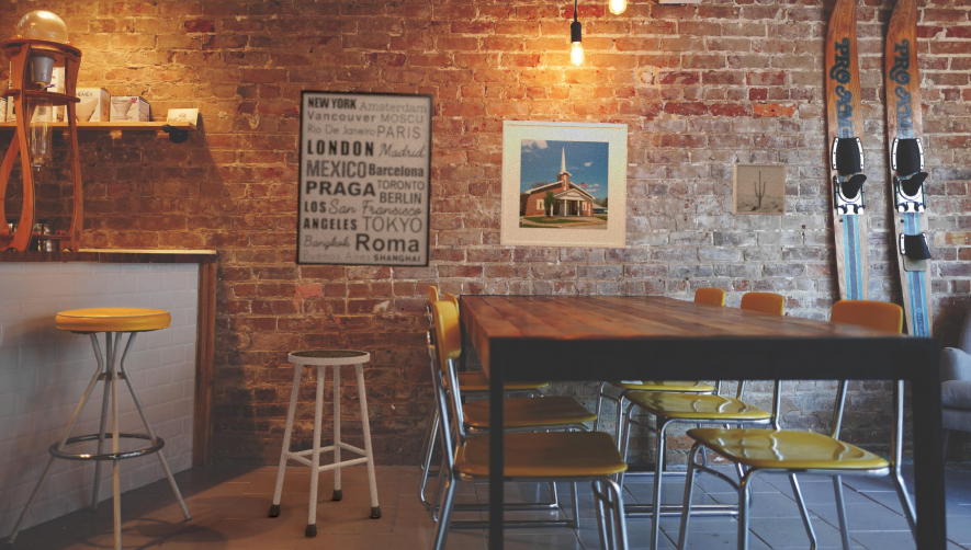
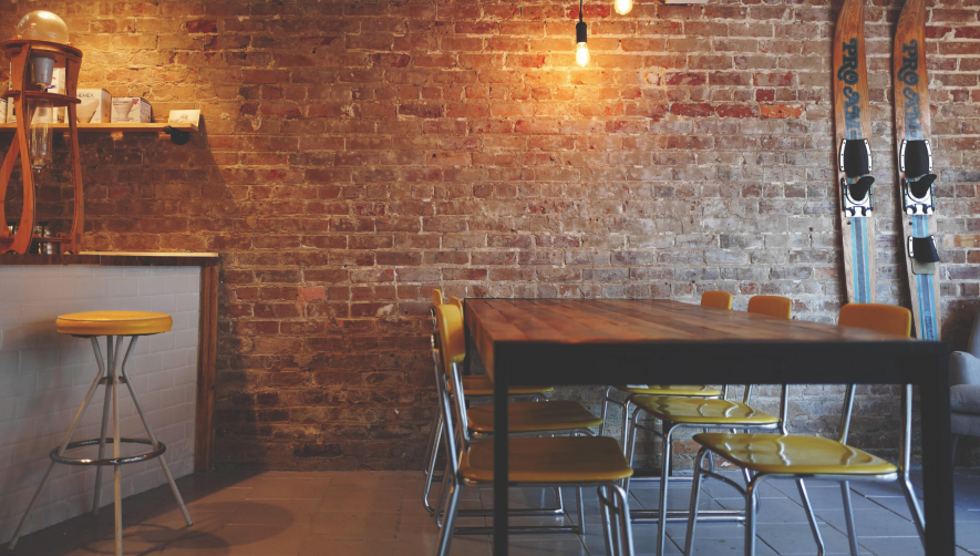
- stool (334, 434)
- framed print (564, 184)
- wall art (364, 179)
- wall art (758, 190)
